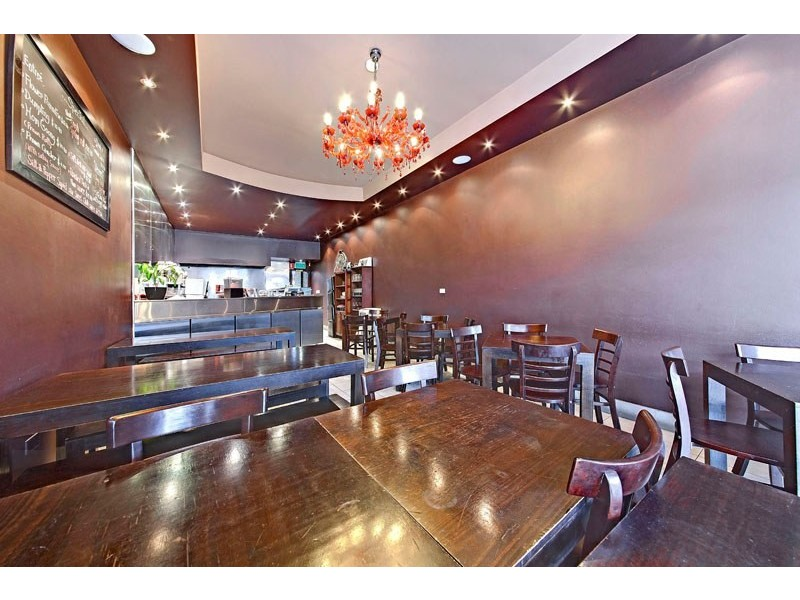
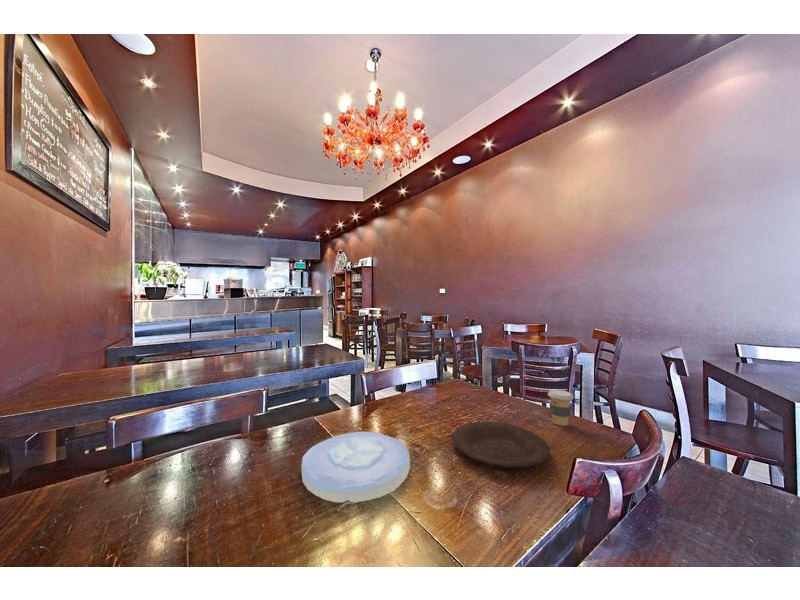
+ coffee cup (560, 407)
+ plate (498, 444)
+ plate (357, 457)
